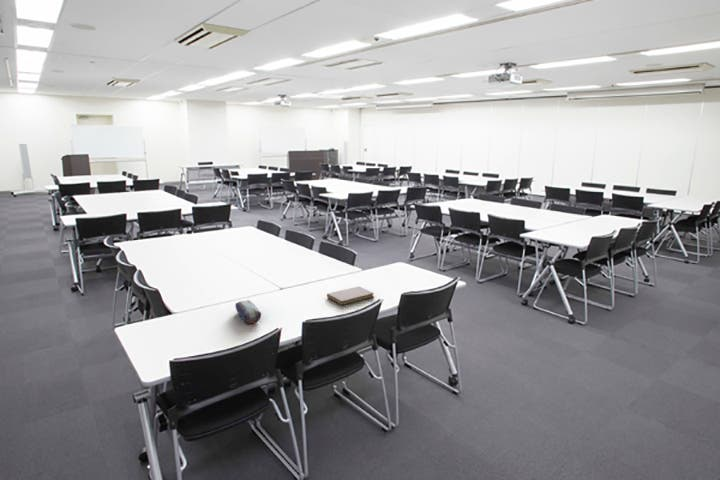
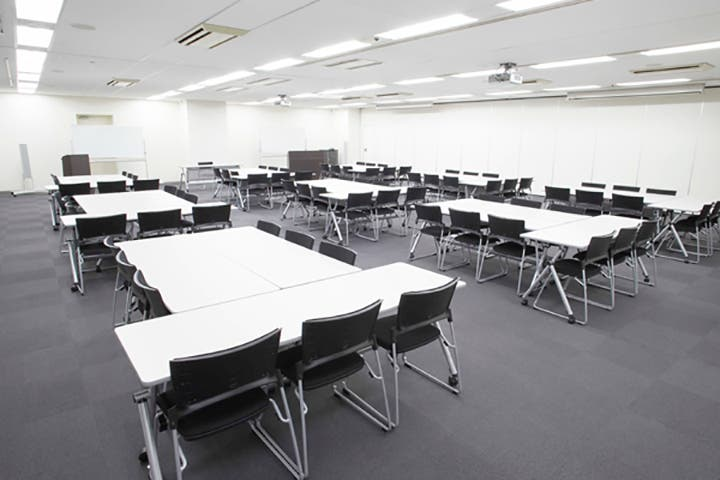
- pencil case (248, 310)
- notebook (350, 295)
